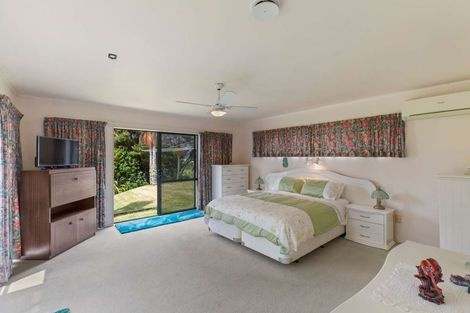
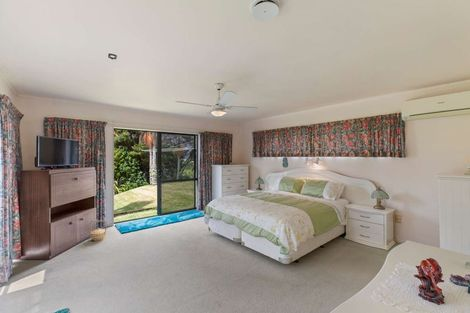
+ basket (98, 229)
